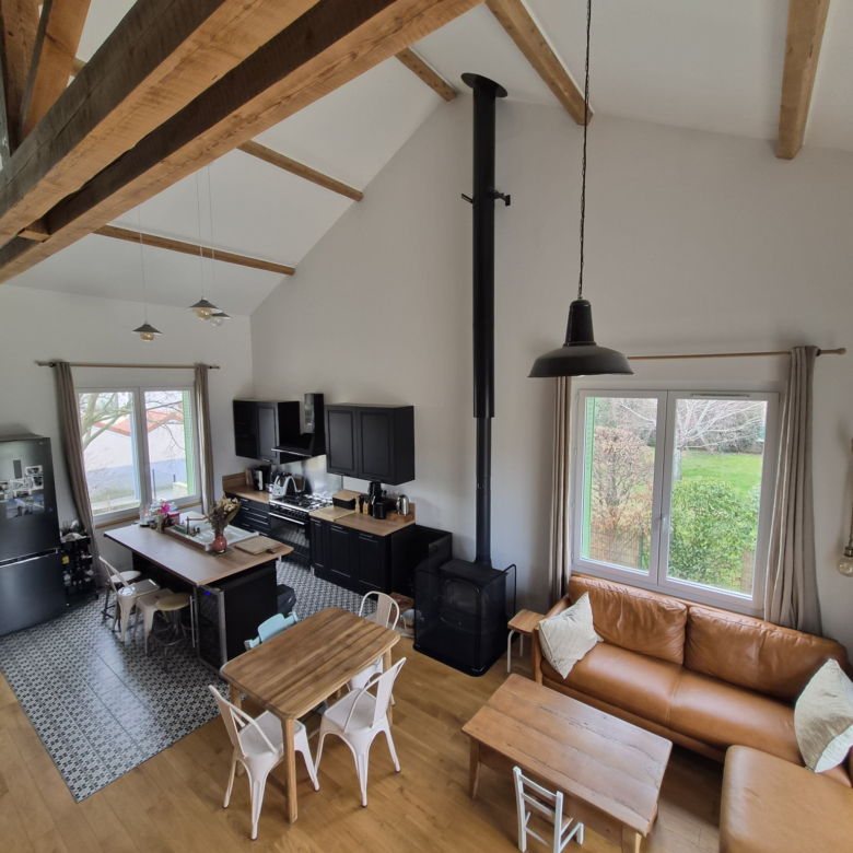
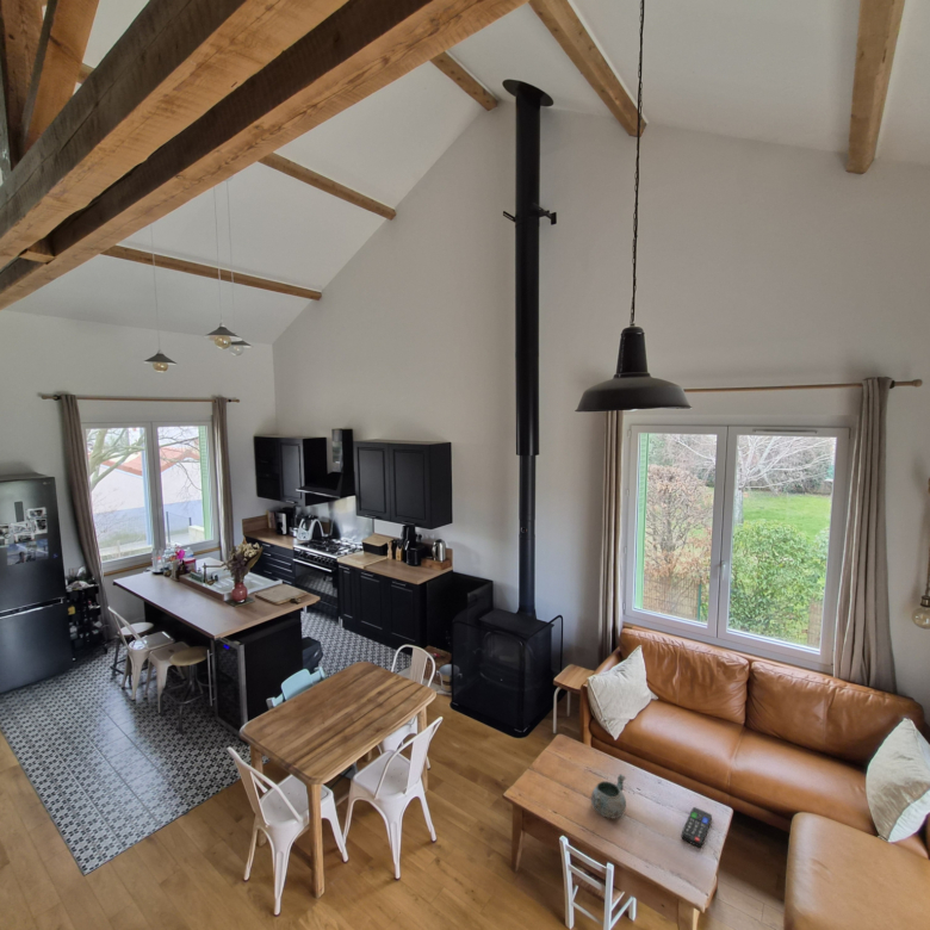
+ decorative bowl (608, 796)
+ remote control (696, 825)
